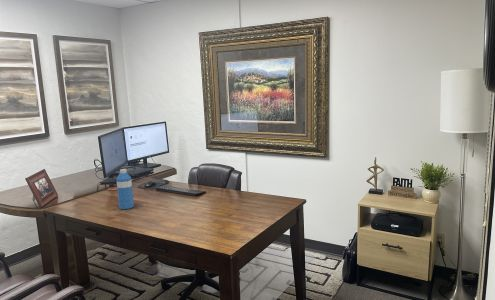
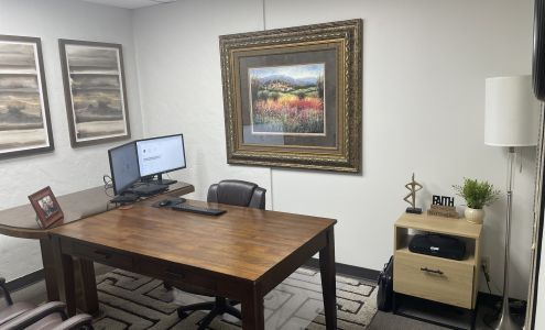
- water bottle (124, 188)
